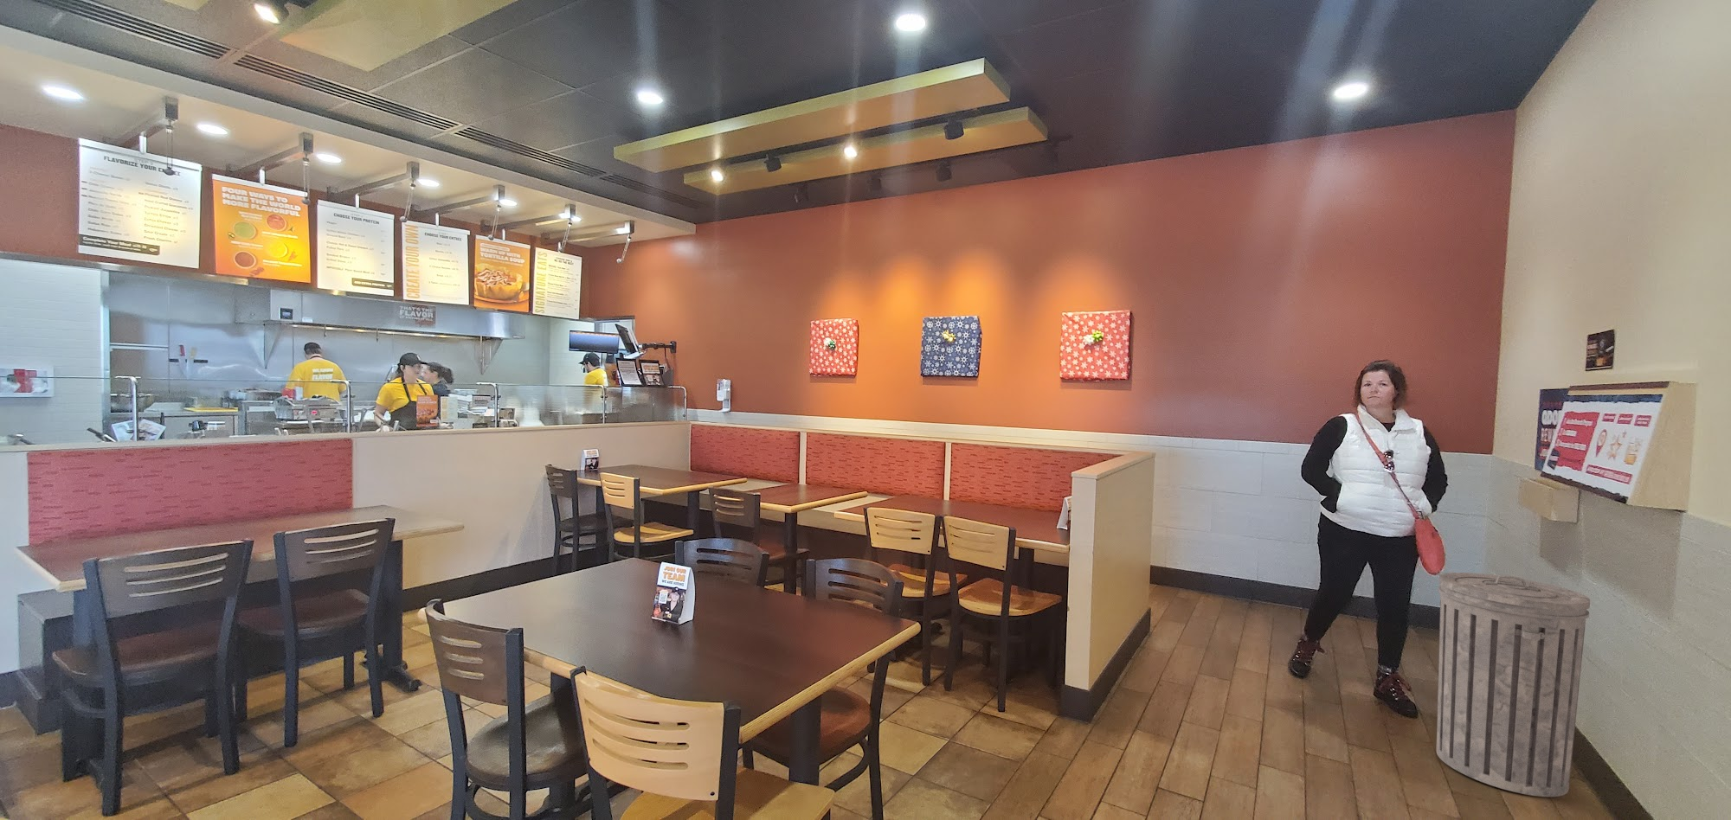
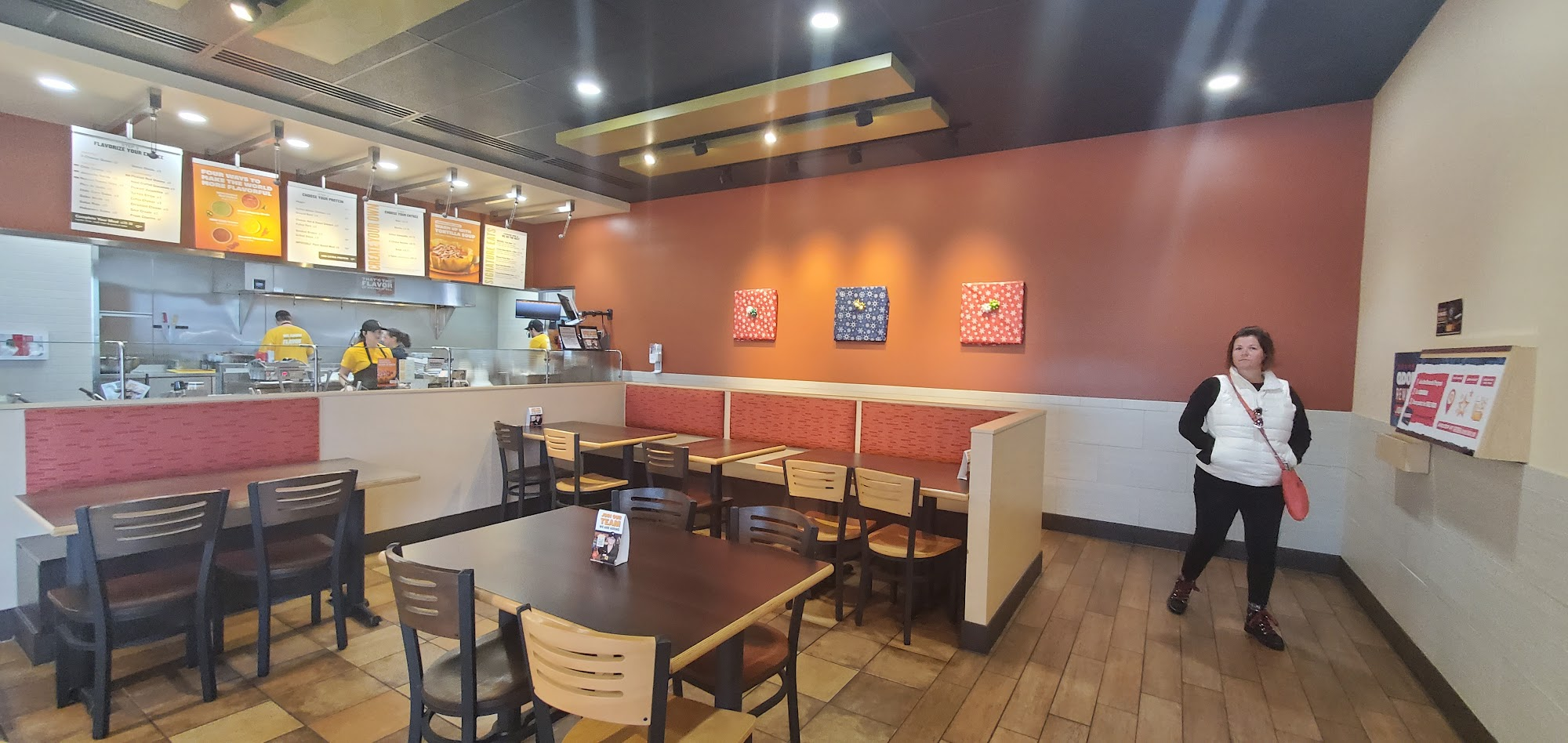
- trash can (1505, 672)
